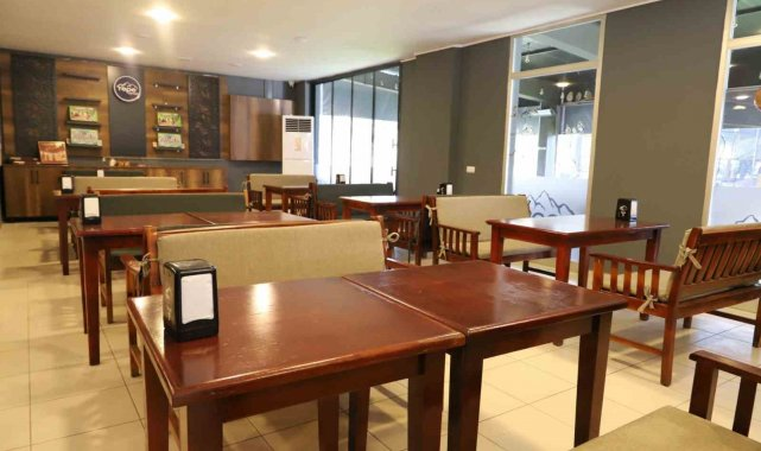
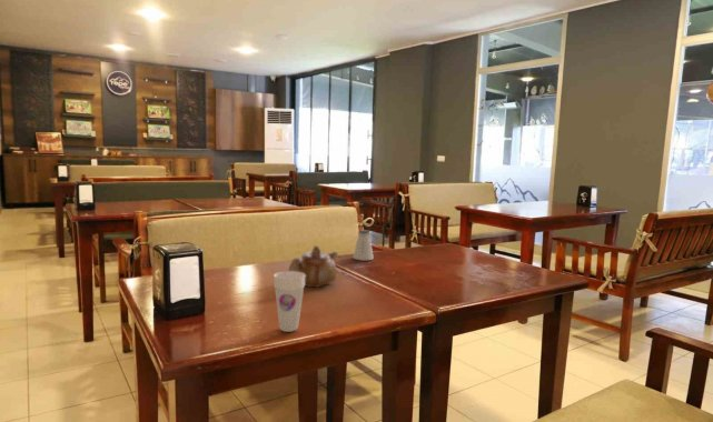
+ cup (288, 301)
+ saltshaker (363, 244)
+ teapot (313, 263)
